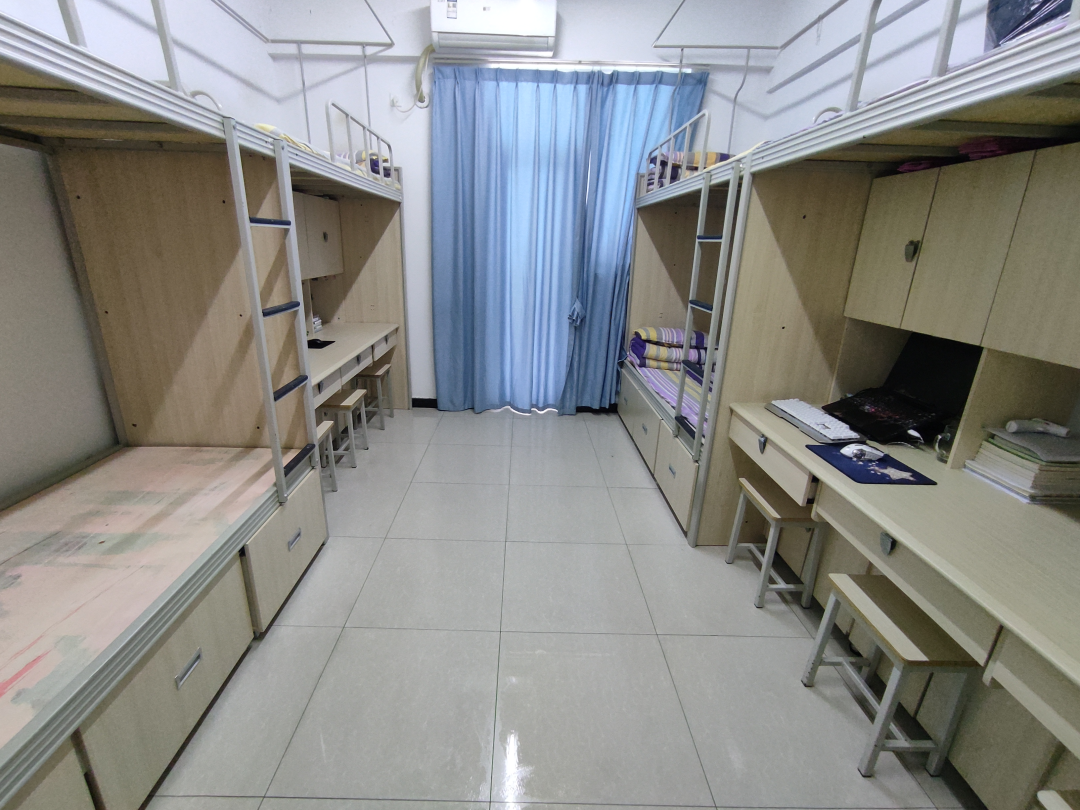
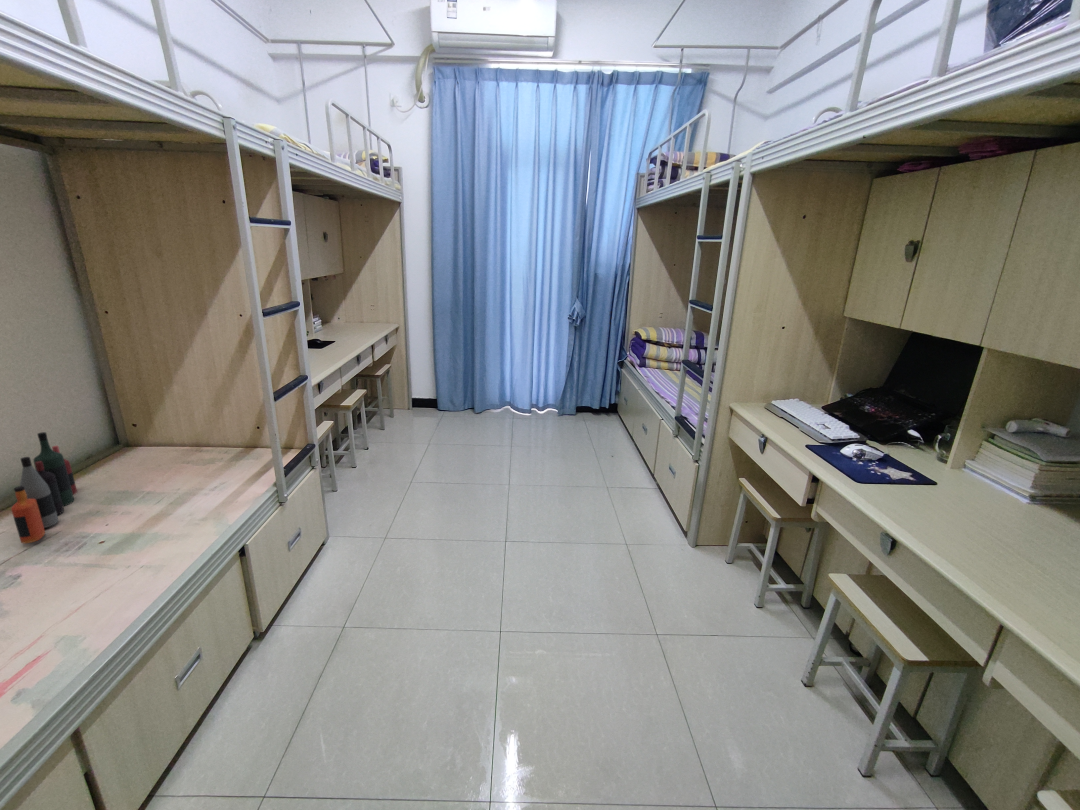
+ bottle collection (41, 479)
